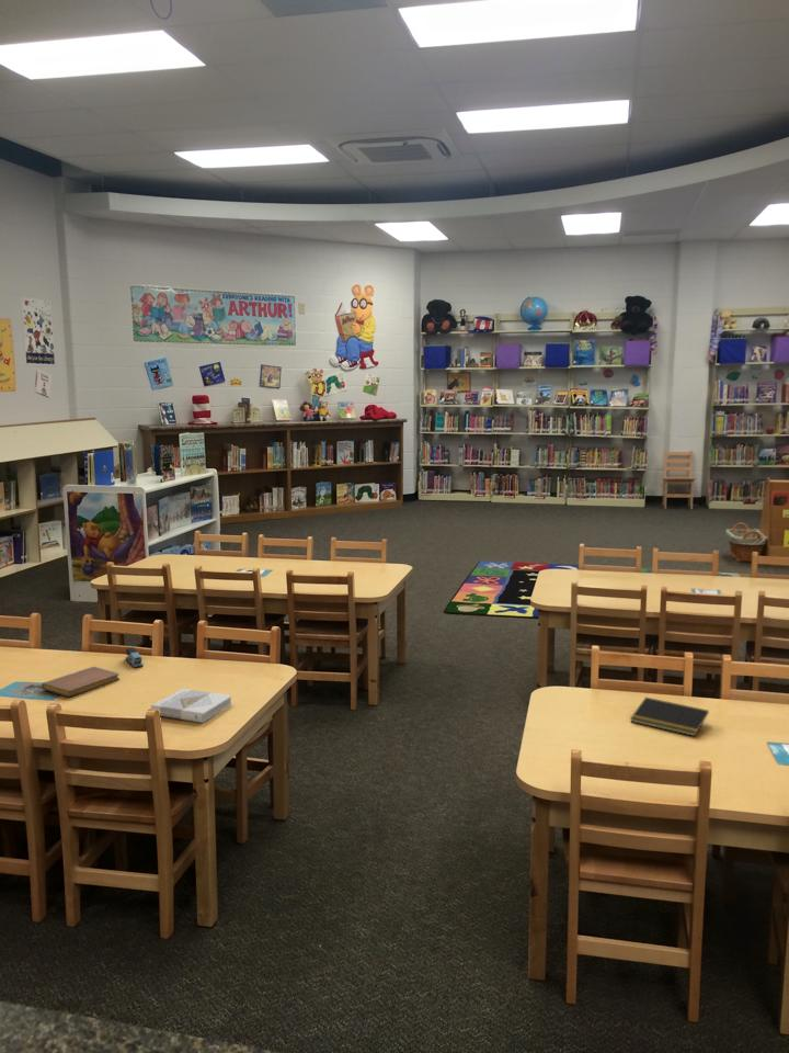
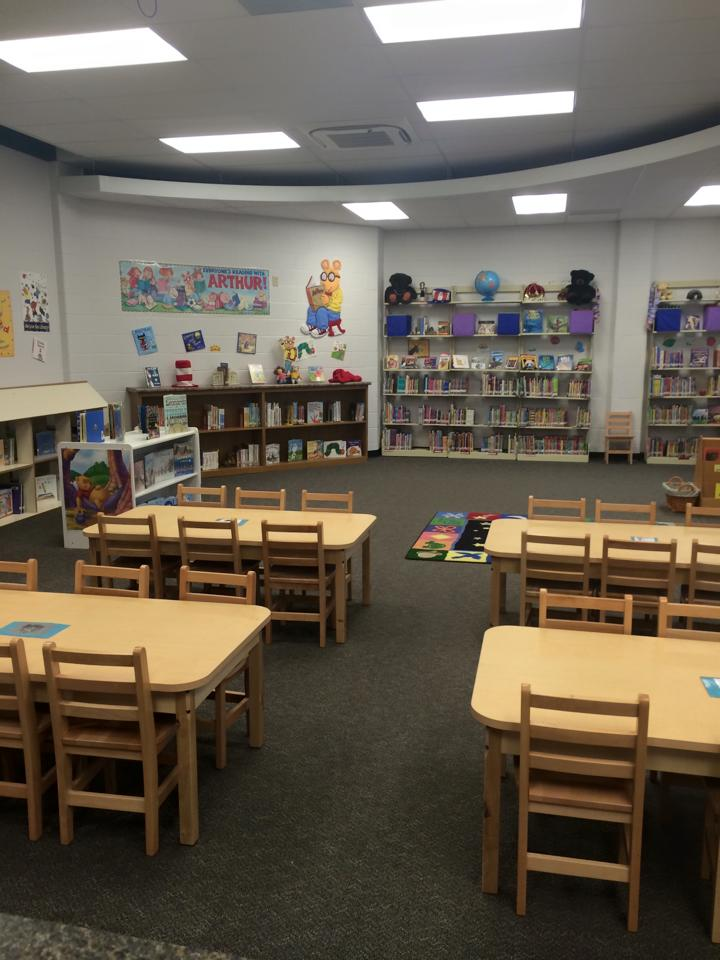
- notebook (81, 680)
- stapler (134, 656)
- notepad (668, 715)
- book (192, 704)
